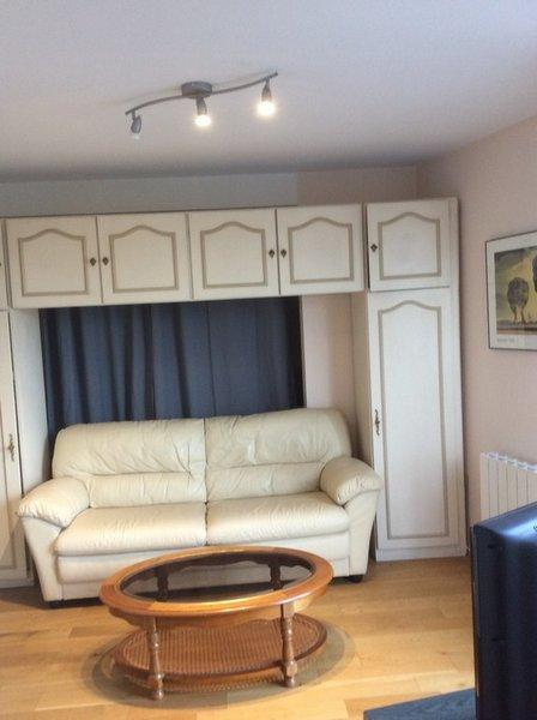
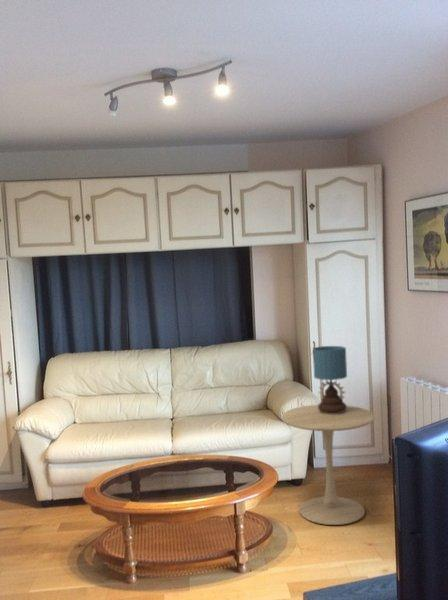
+ table lamp (330, 379)
+ side table (329, 463)
